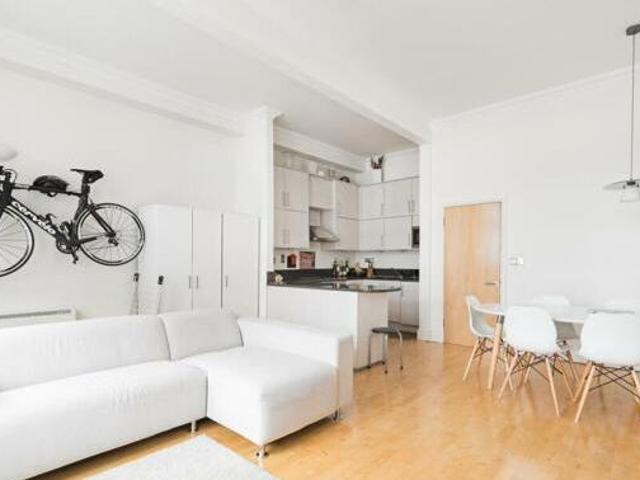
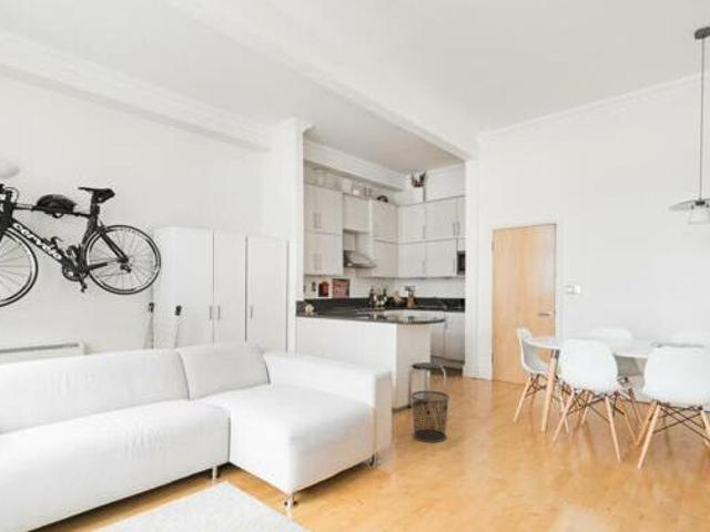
+ waste bin (429, 415)
